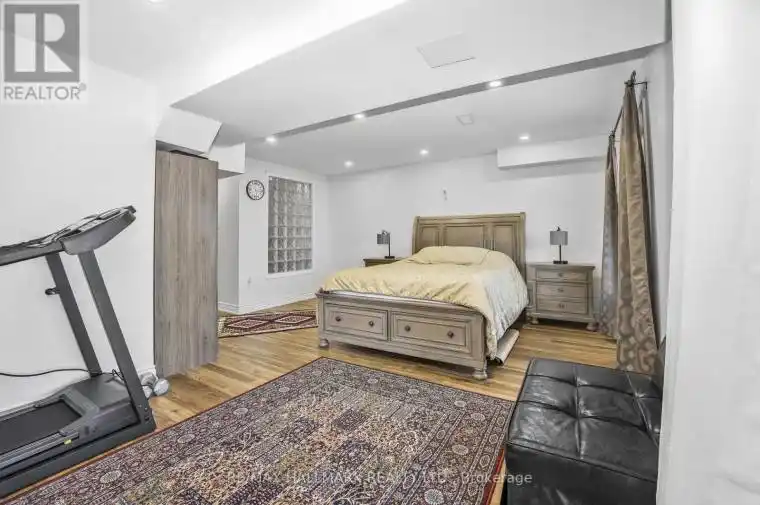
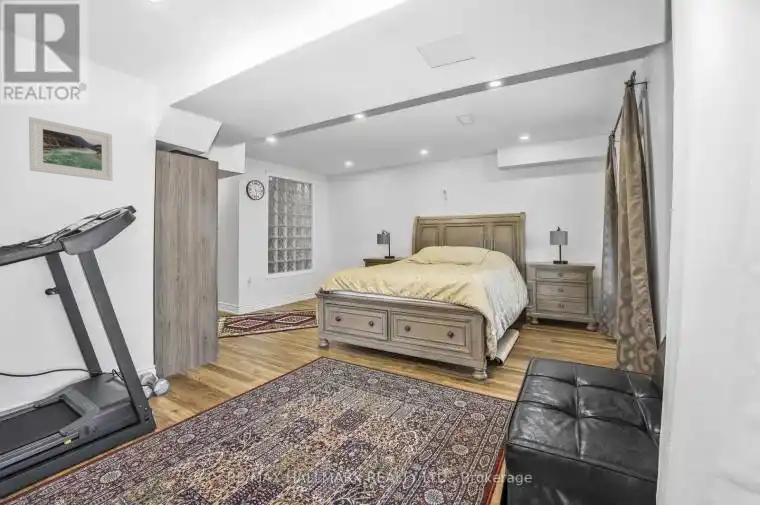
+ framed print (73, 151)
